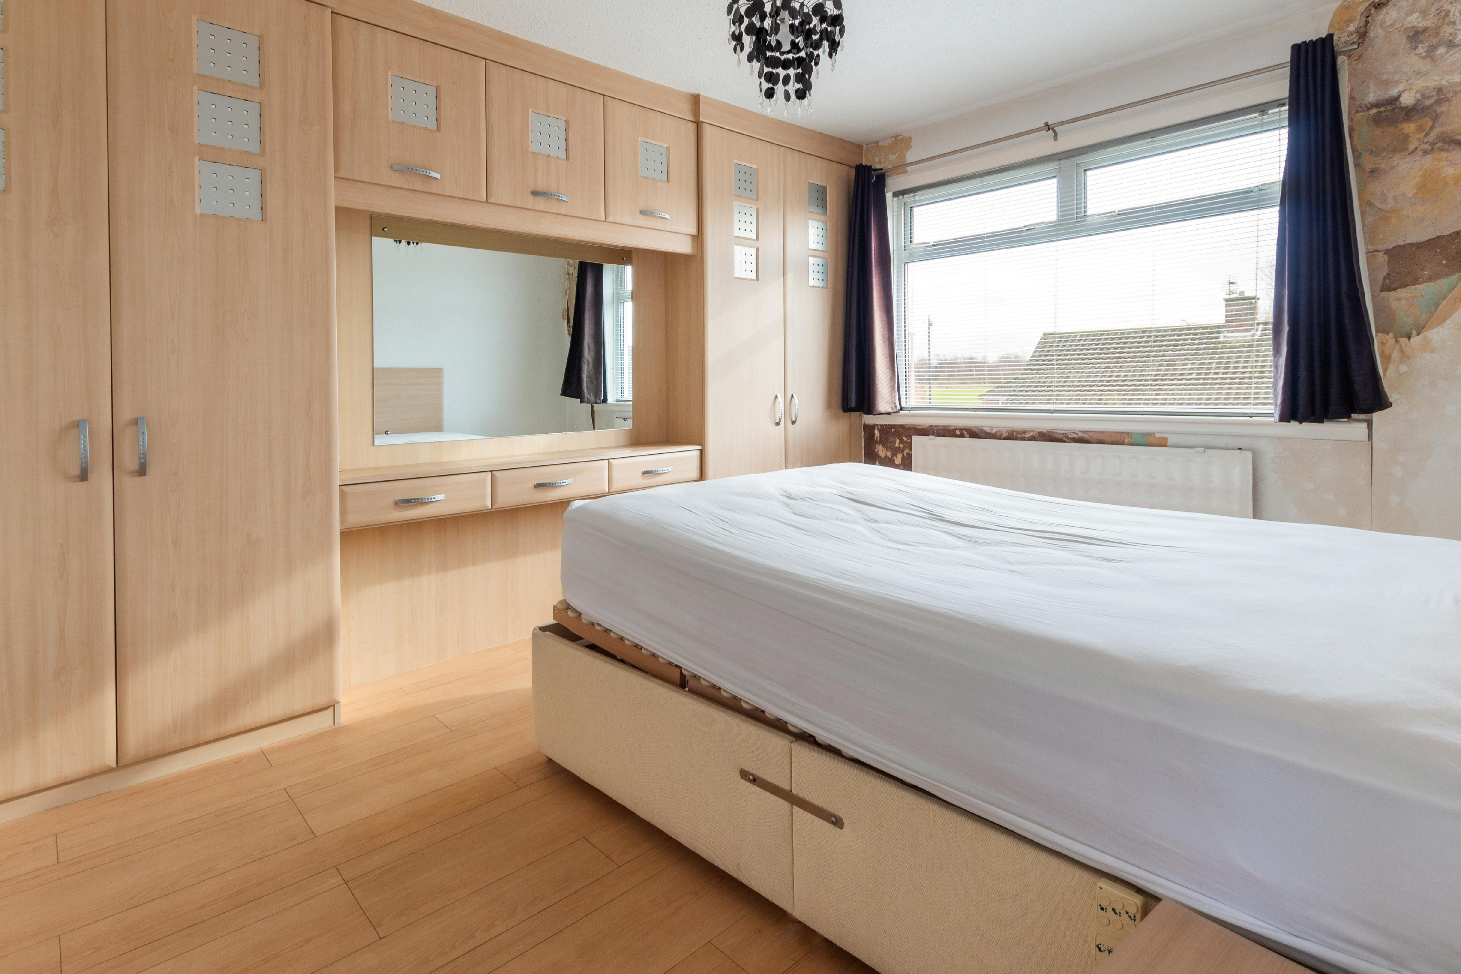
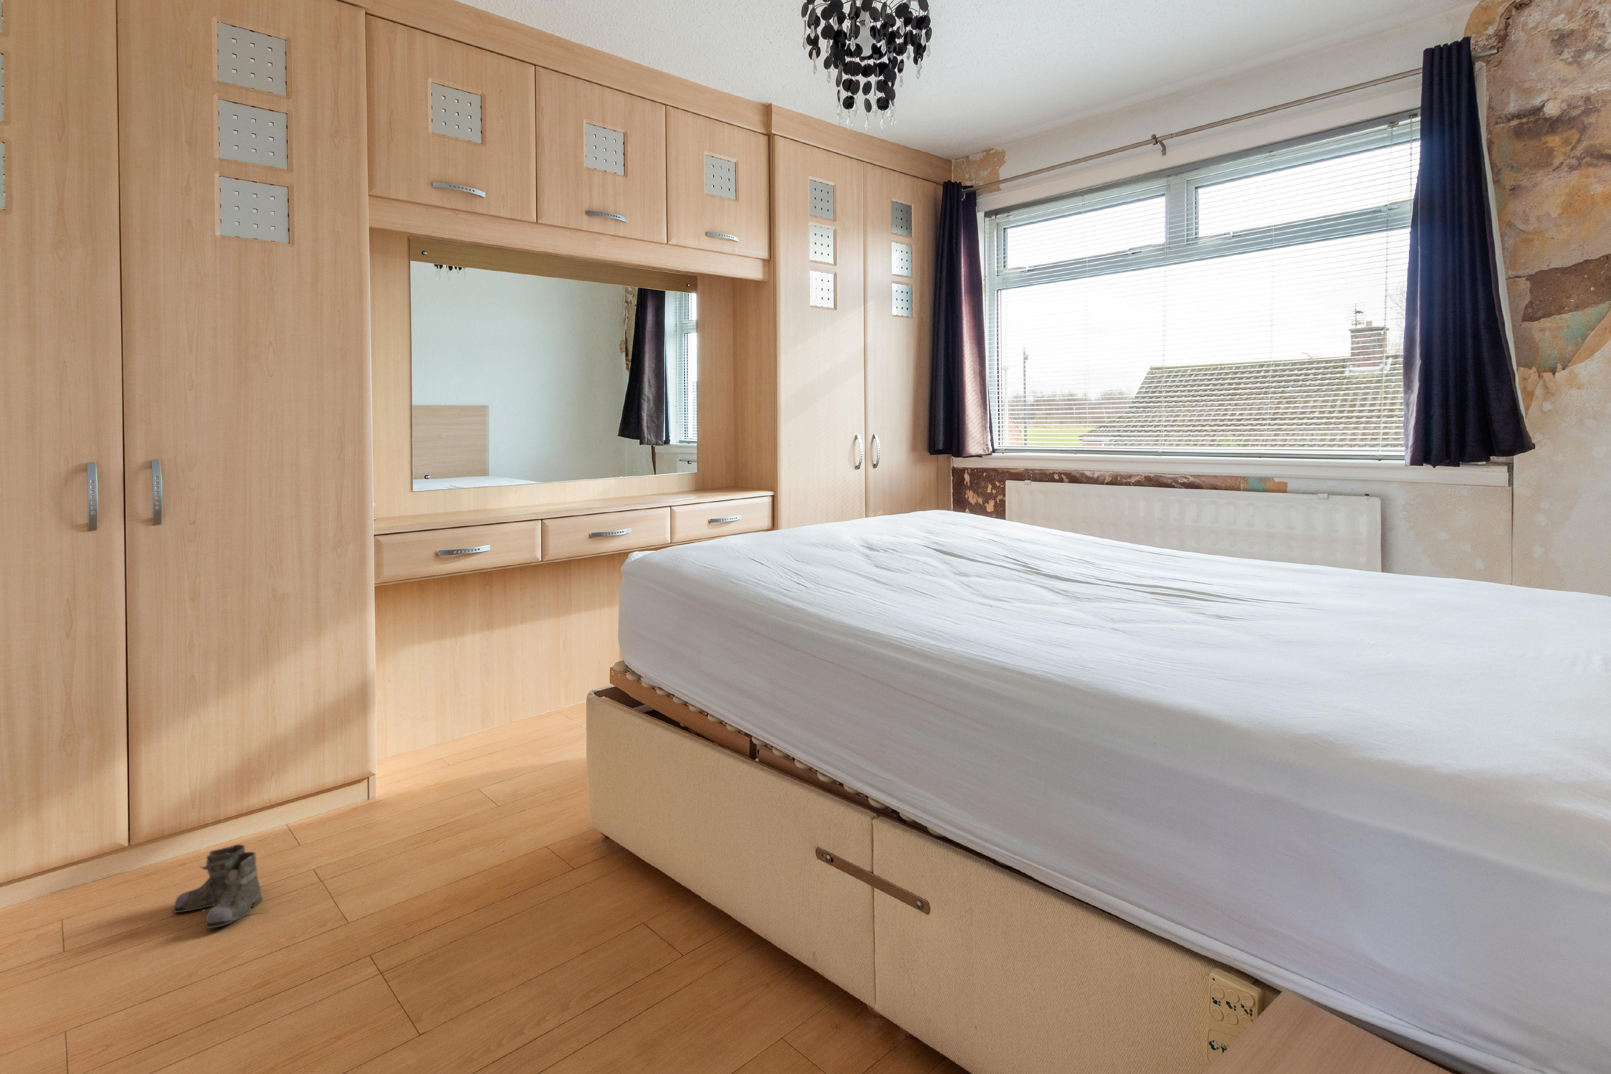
+ boots (221, 882)
